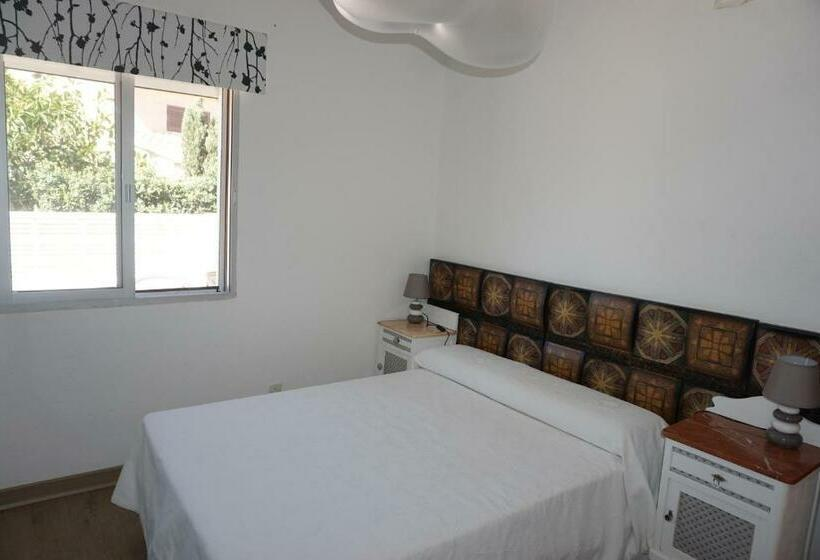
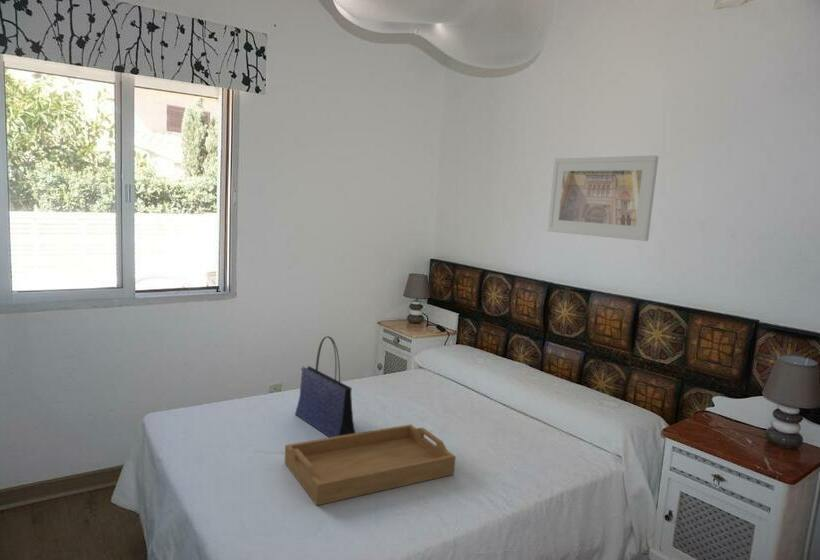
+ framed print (598, 196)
+ tote bag (324, 380)
+ serving tray (370, 456)
